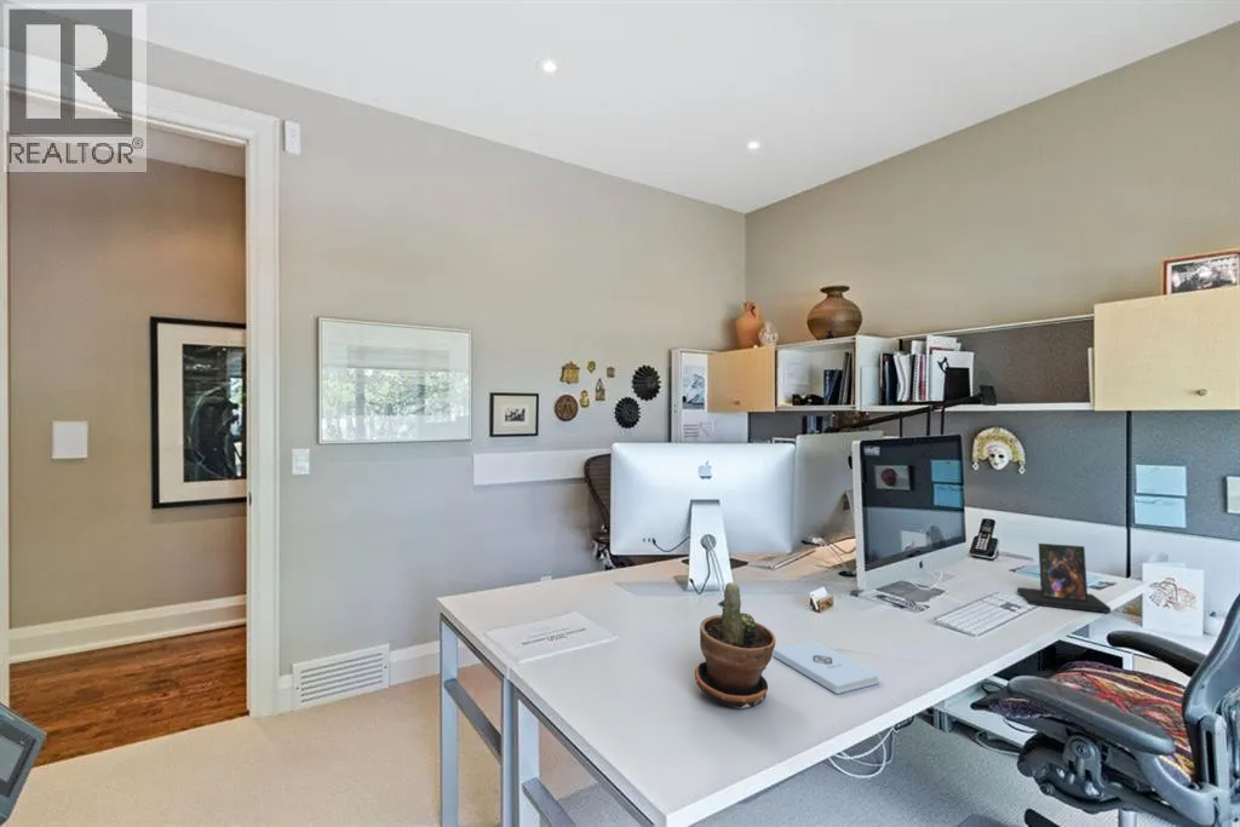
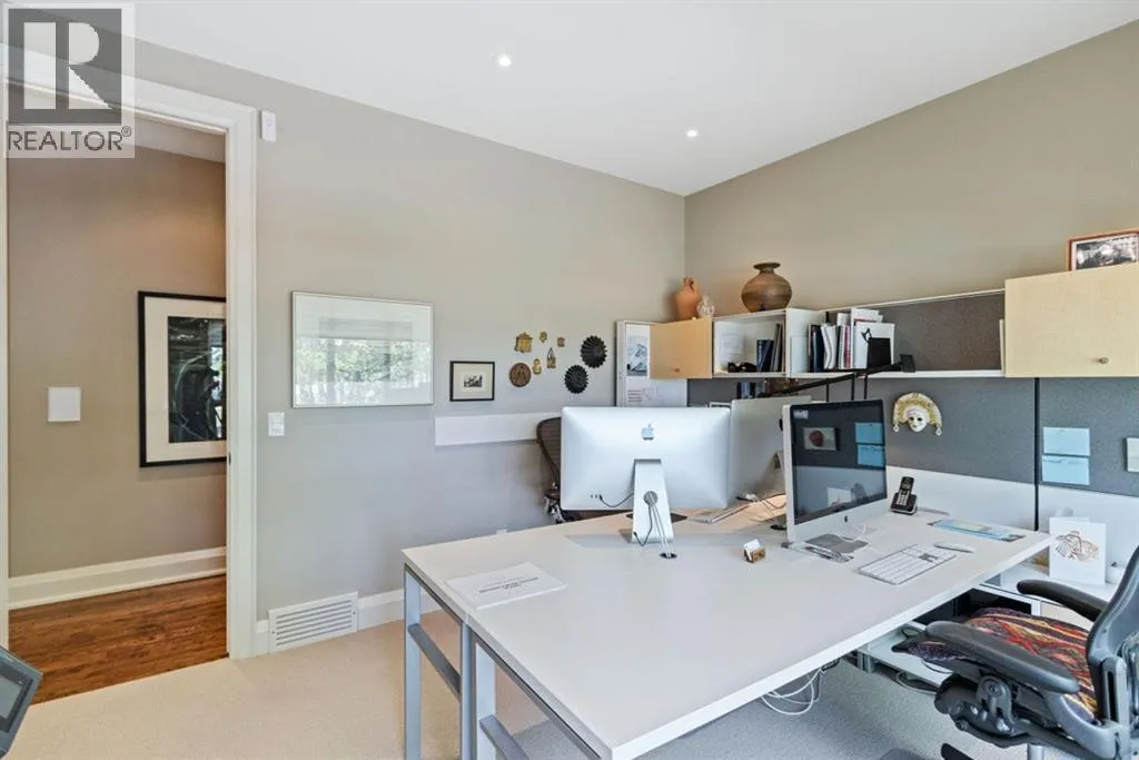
- potted plant (734, 634)
- notepad (823, 664)
- photo frame (1061, 573)
